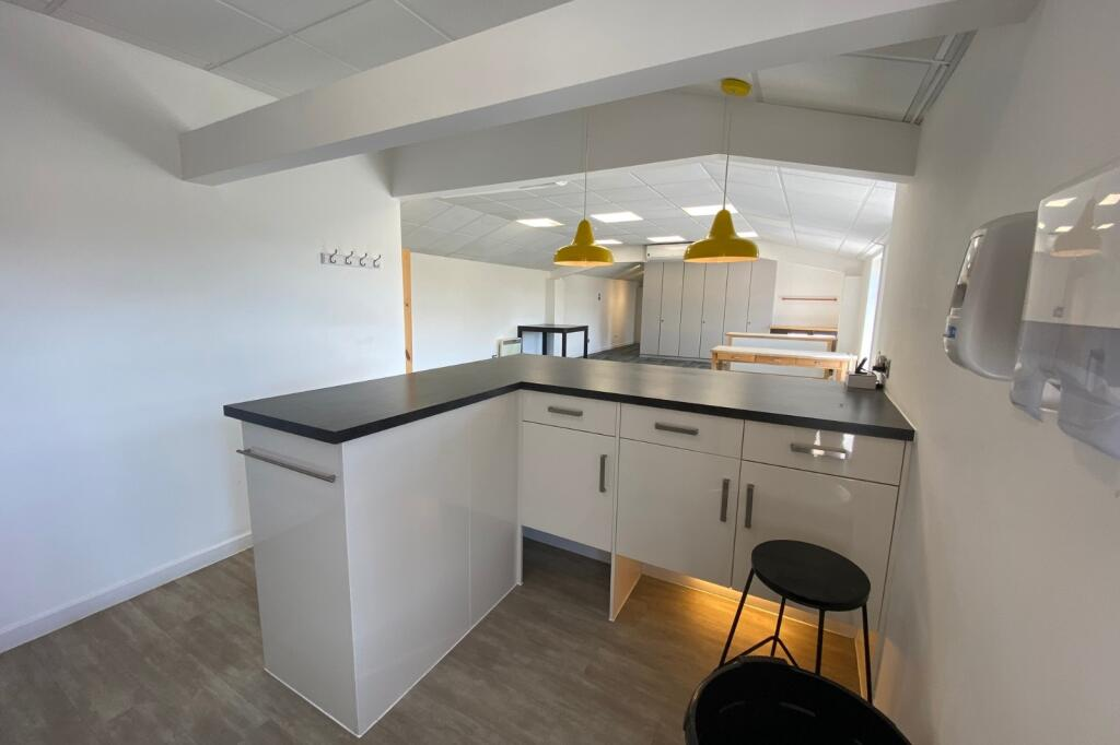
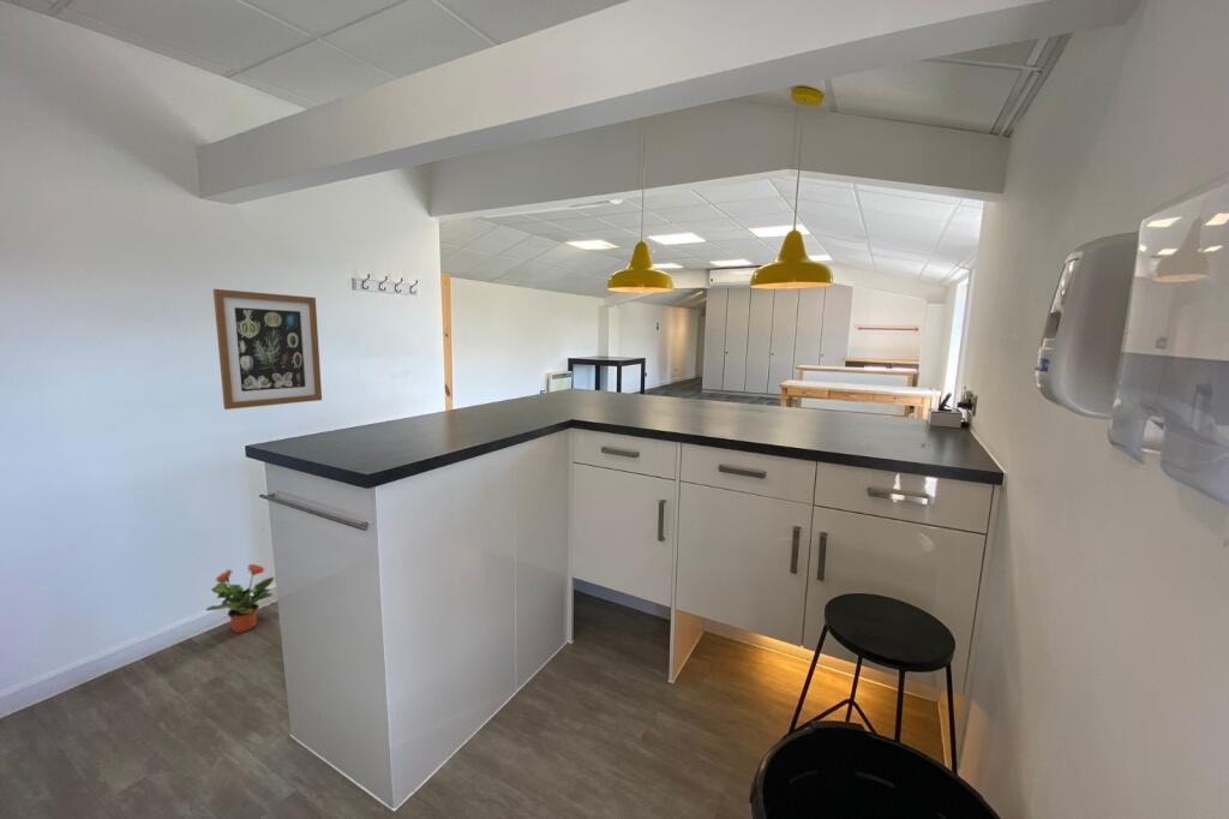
+ potted plant (241, 597)
+ wall art (272, 349)
